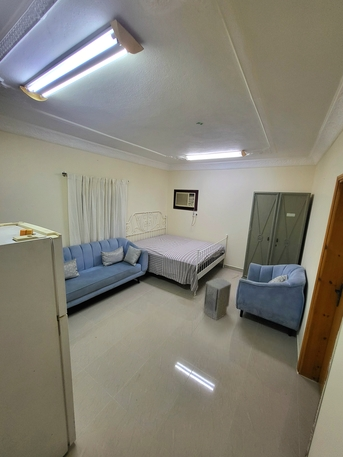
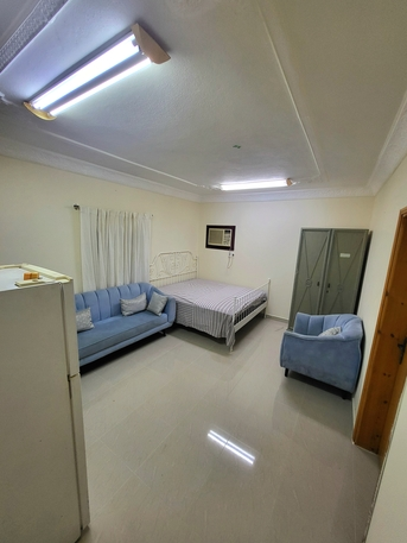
- air purifier (217, 297)
